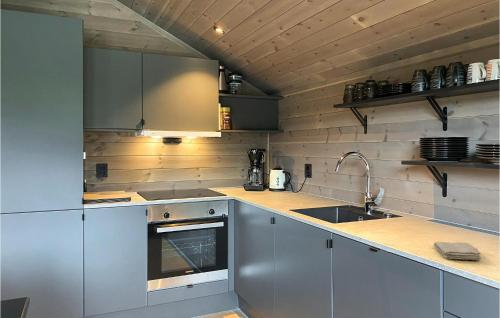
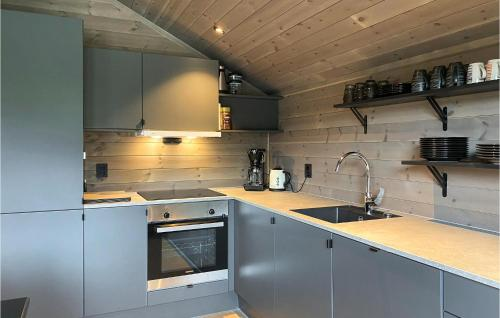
- washcloth (456, 249)
